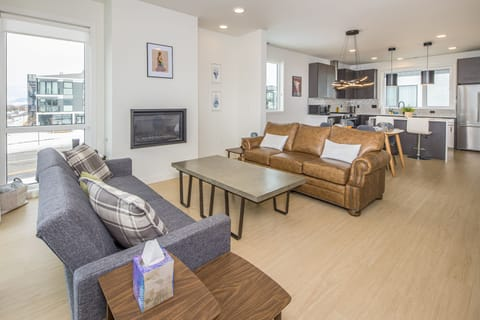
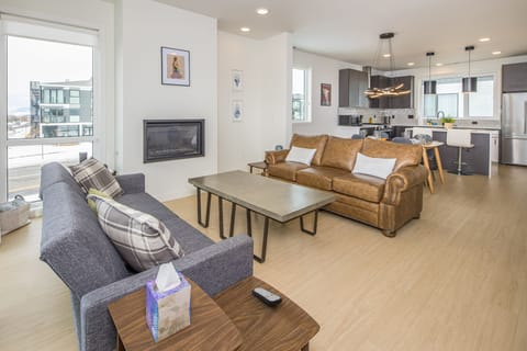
+ remote control (266, 295)
